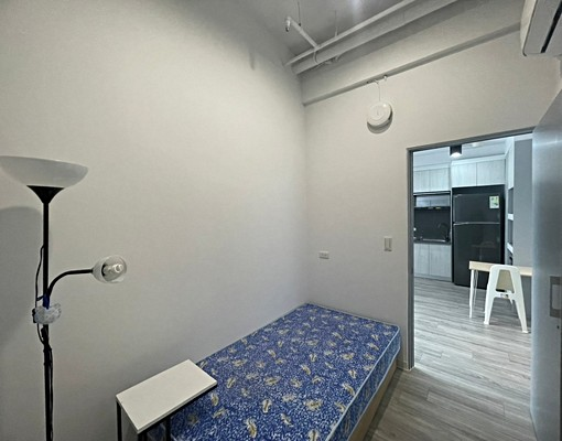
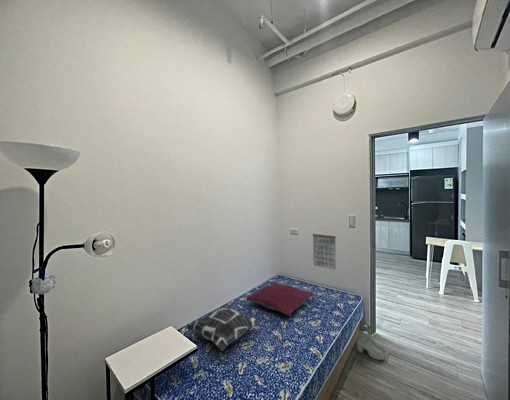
+ decorative pillow (224, 323)
+ calendar (324, 247)
+ boots (370, 340)
+ pillow (280, 296)
